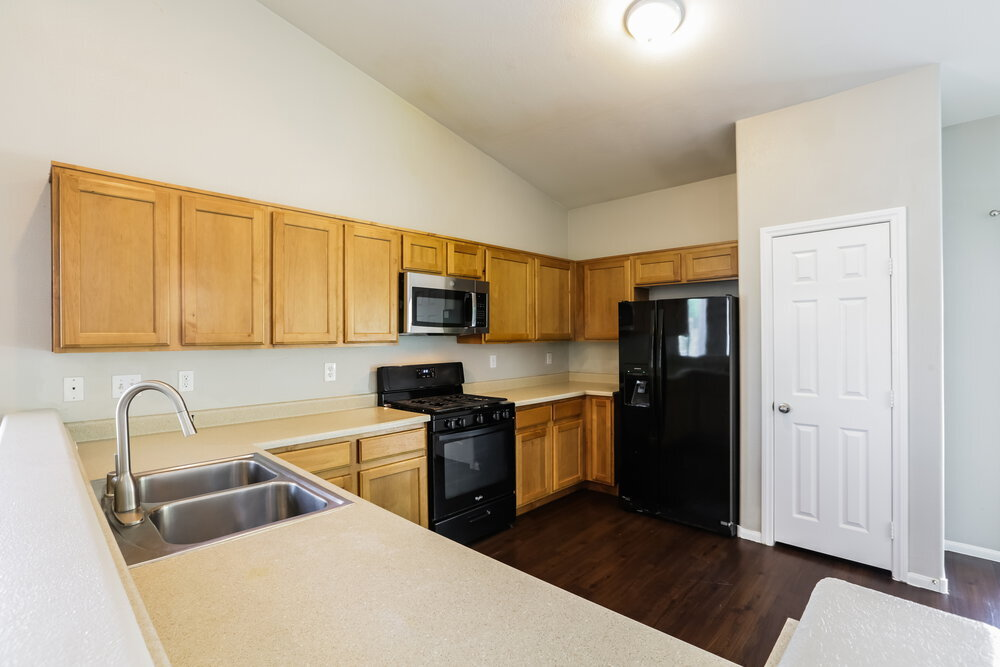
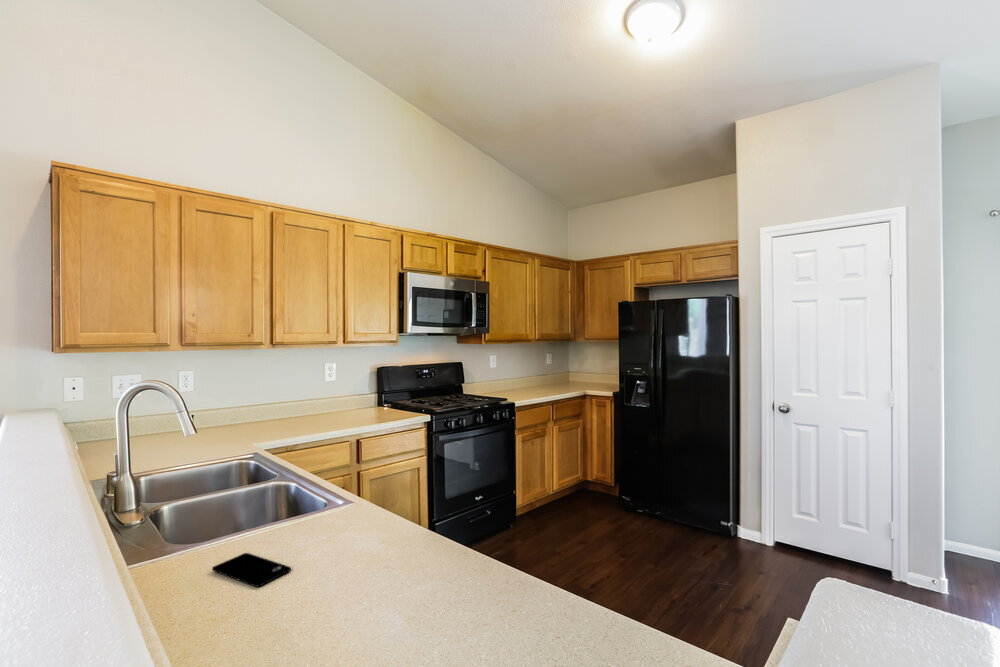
+ smartphone (251, 568)
